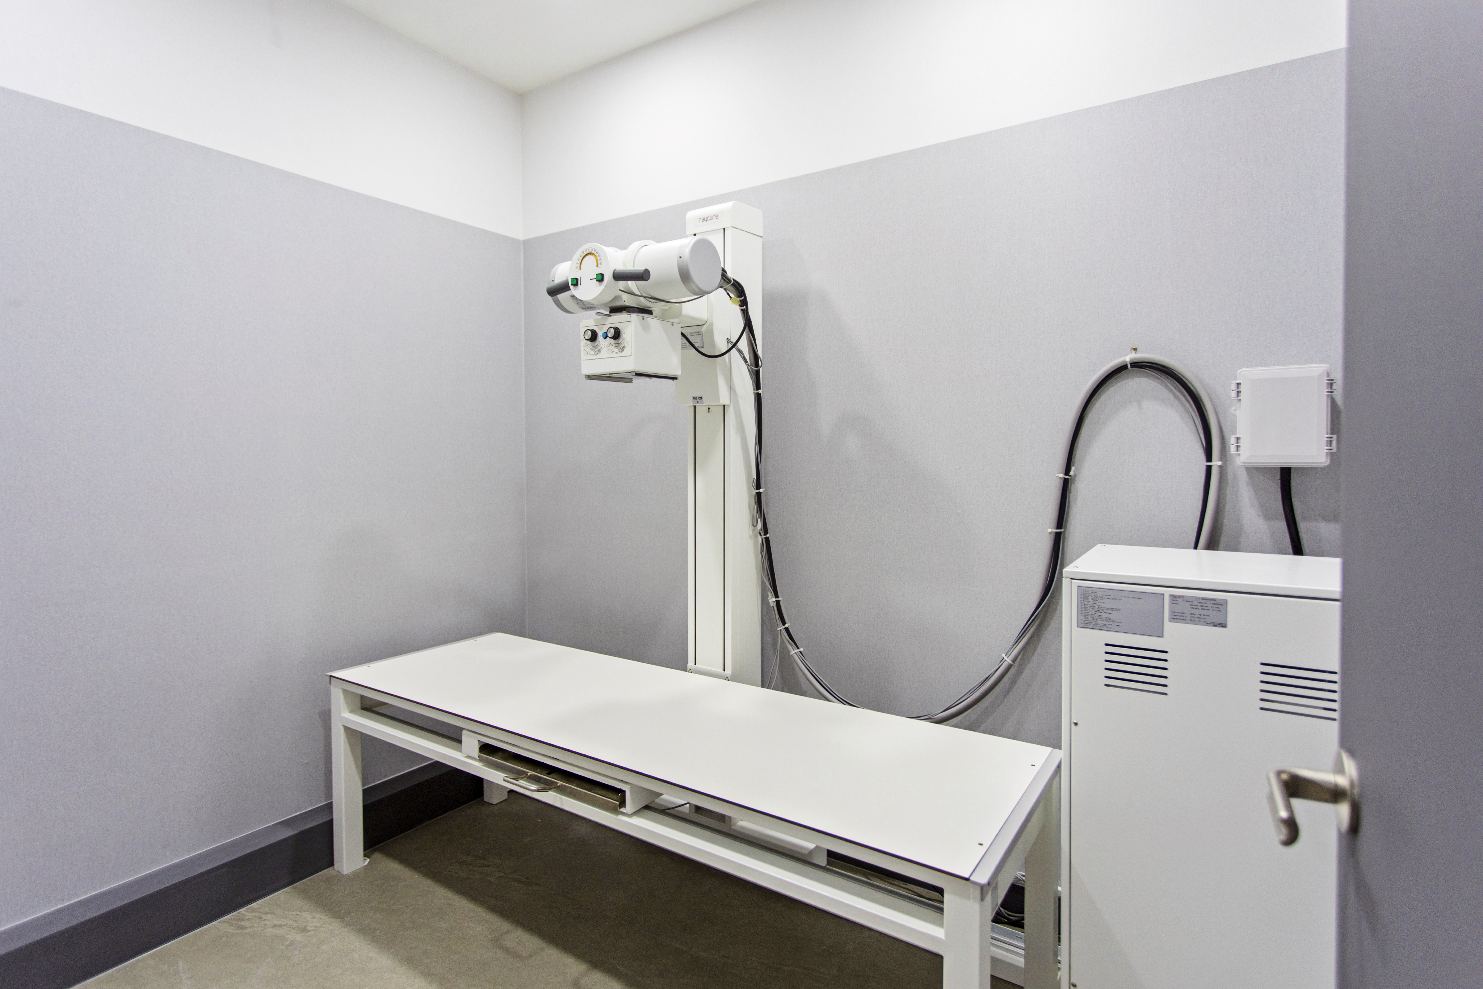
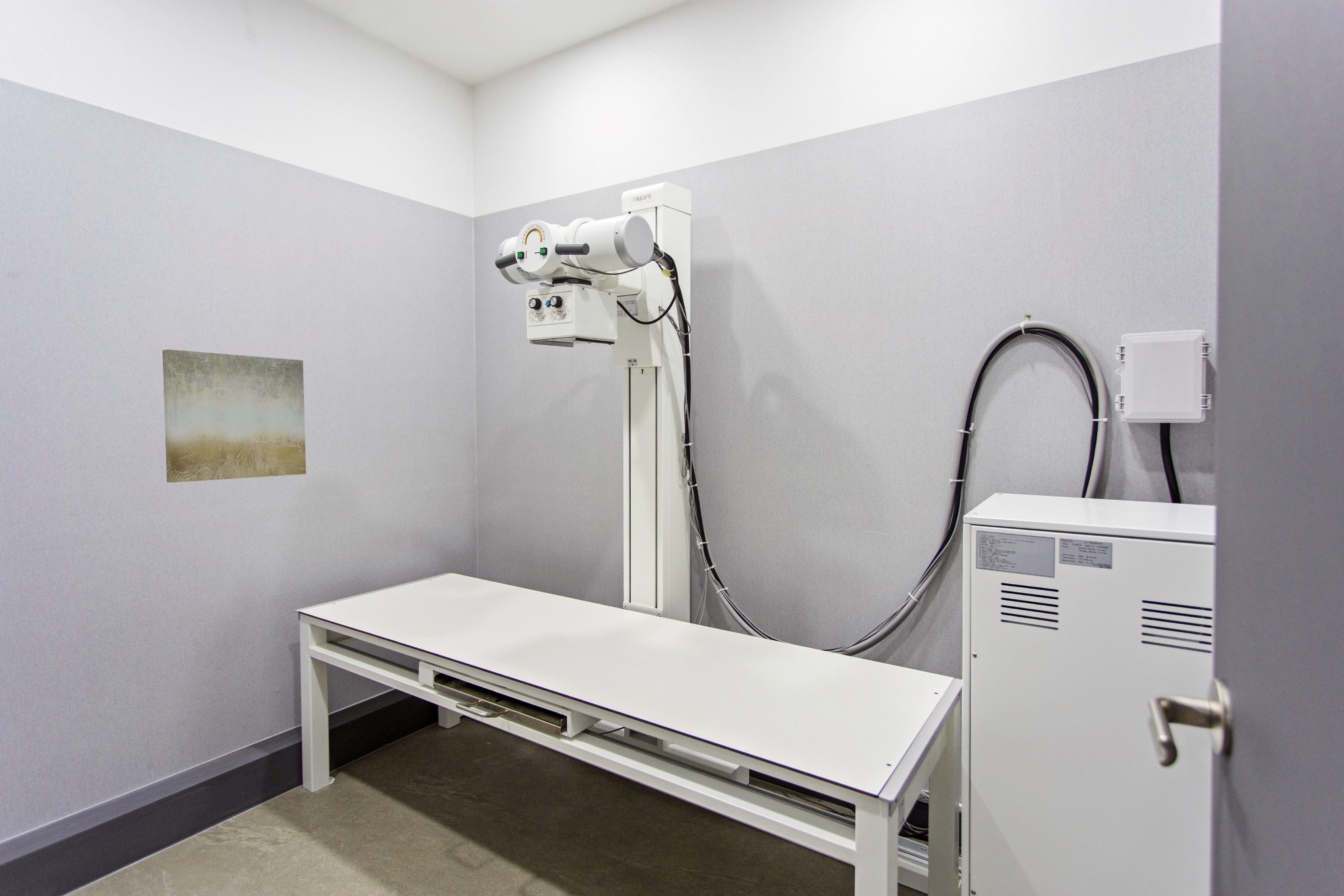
+ wall art (240, 417)
